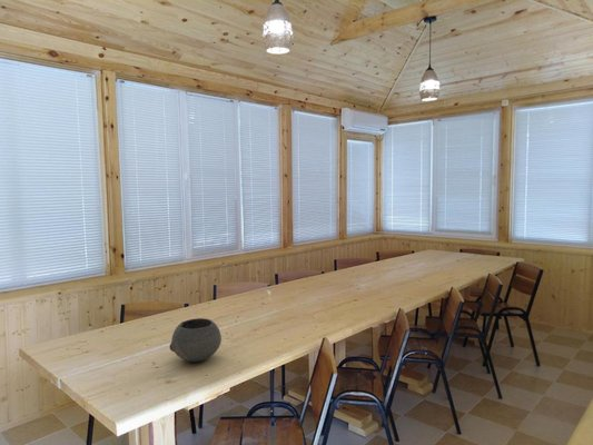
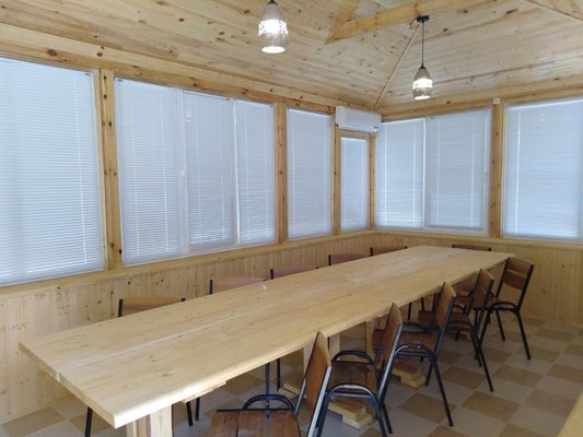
- bowl (195, 340)
